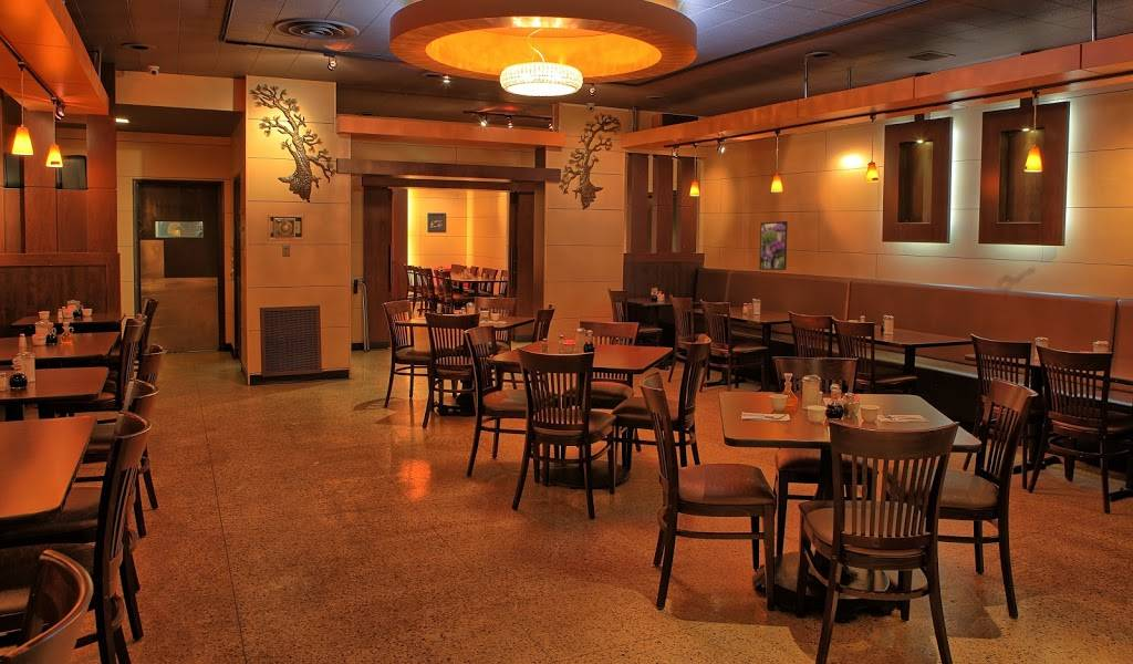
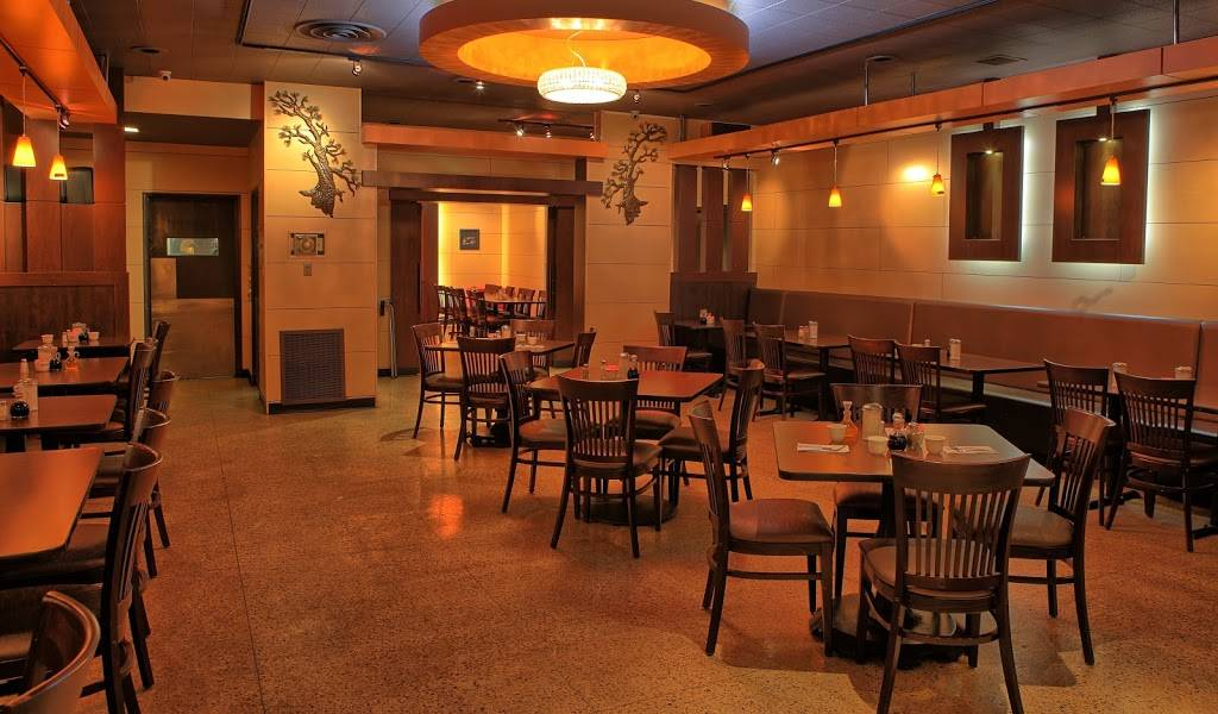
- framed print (772, 246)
